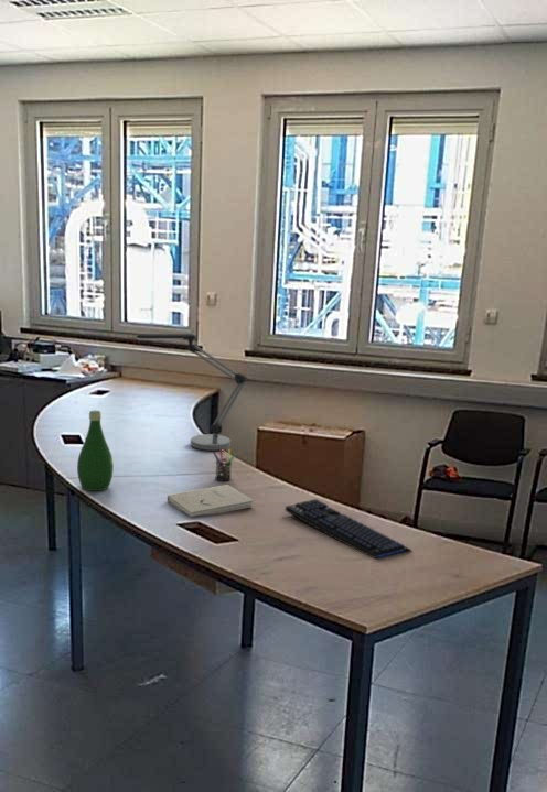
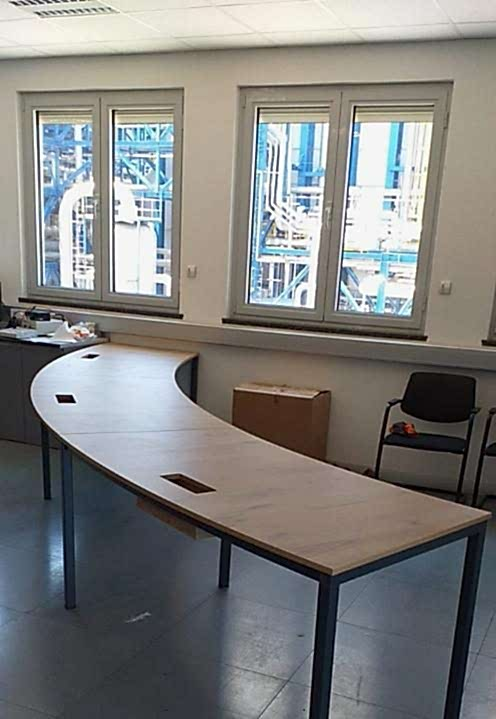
- keyboard (344, 525)
- pen holder (224, 464)
- bottle (95, 449)
- book (210, 500)
- desk lamp (218, 414)
